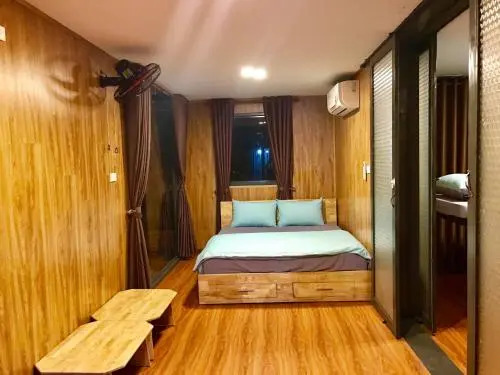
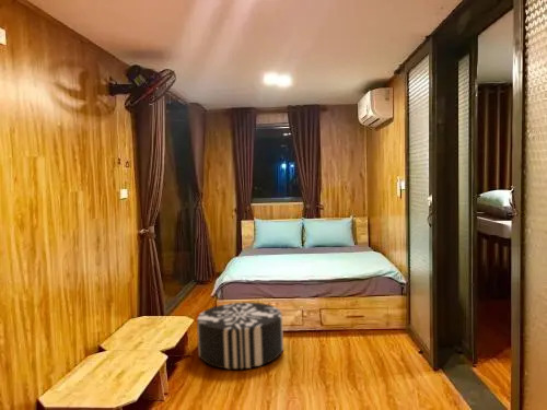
+ pouf (240, 332)
